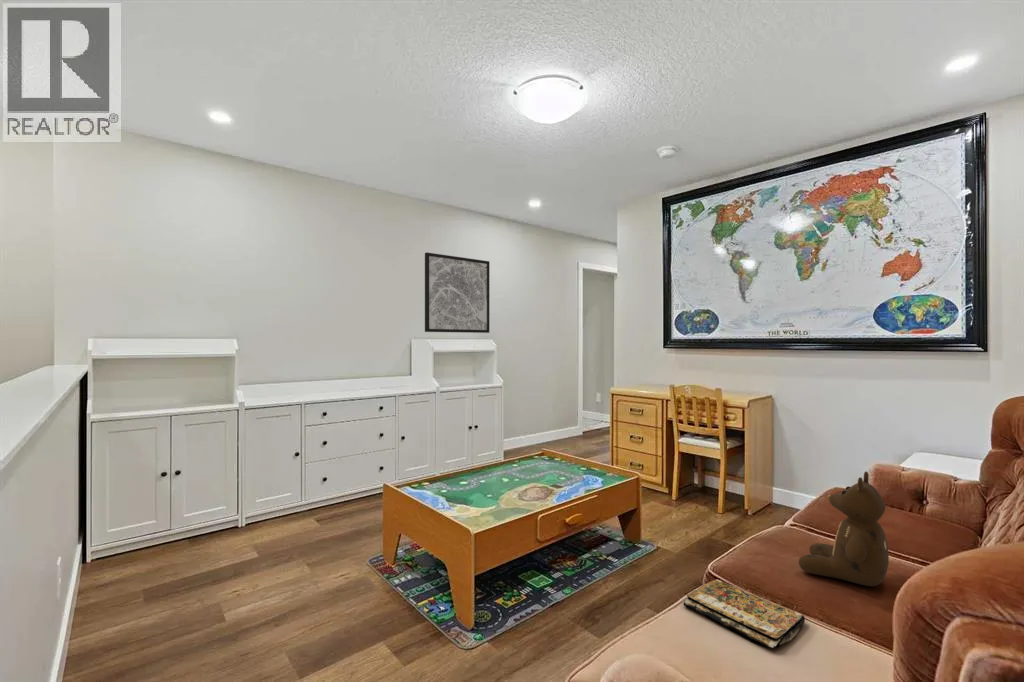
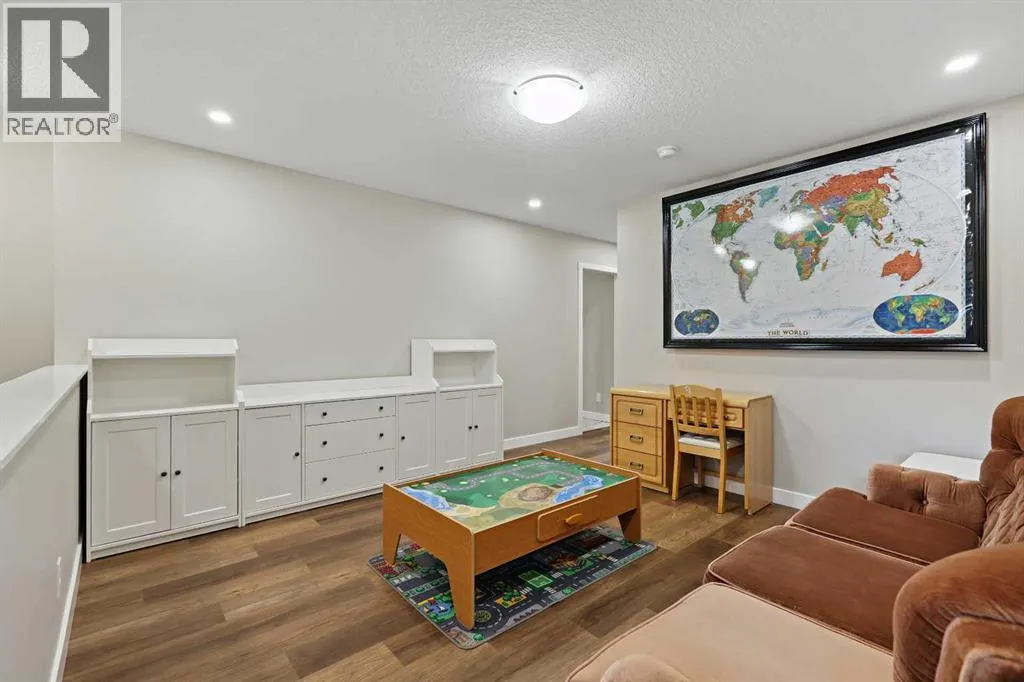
- teddy bear (843, 523)
- wall art (458, 294)
- book (742, 609)
